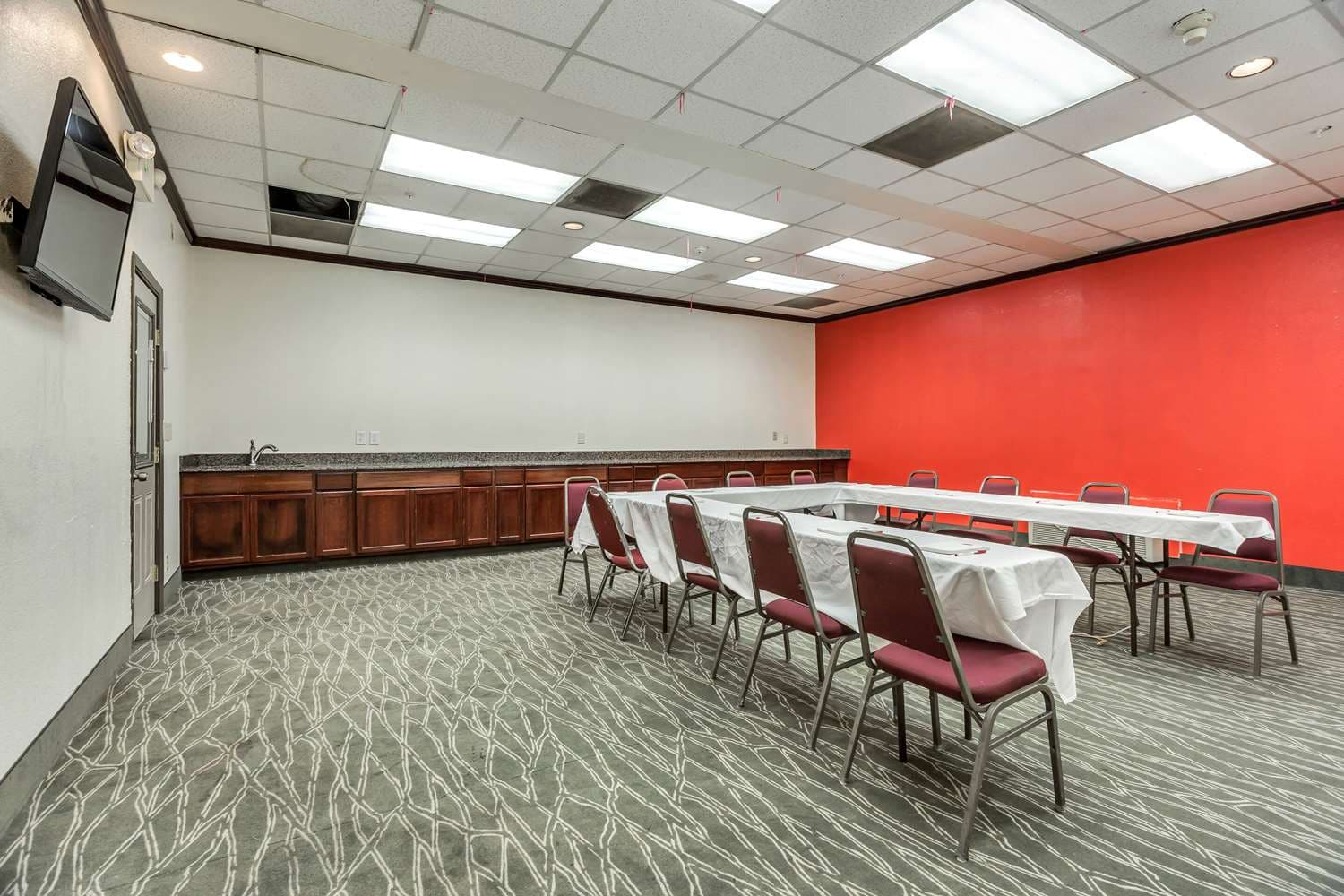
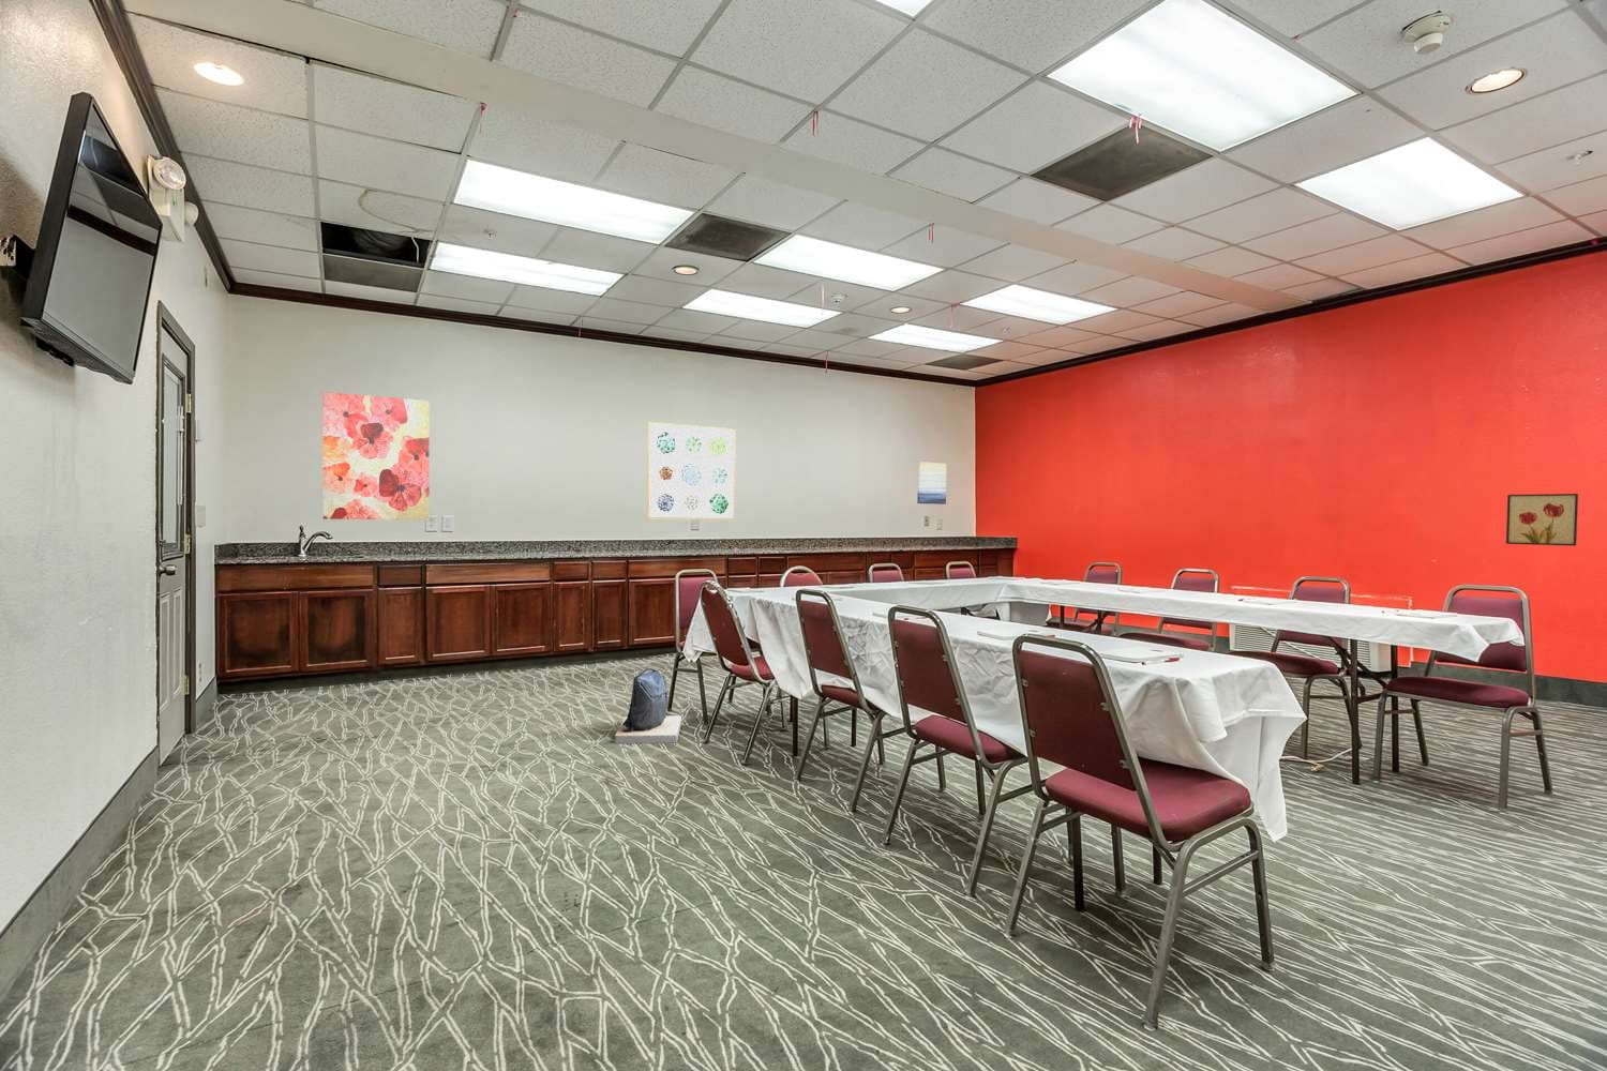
+ wall art (933, 483)
+ wall art (692, 472)
+ wall art (377, 458)
+ backpack (649, 700)
+ wall art (1540, 520)
